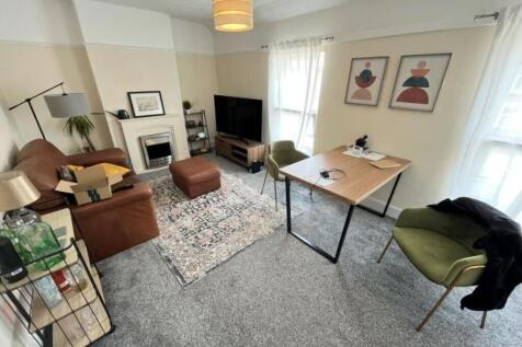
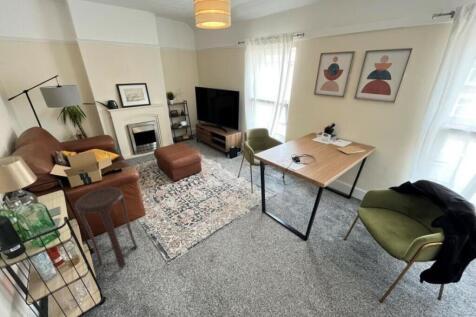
+ stool (110, 228)
